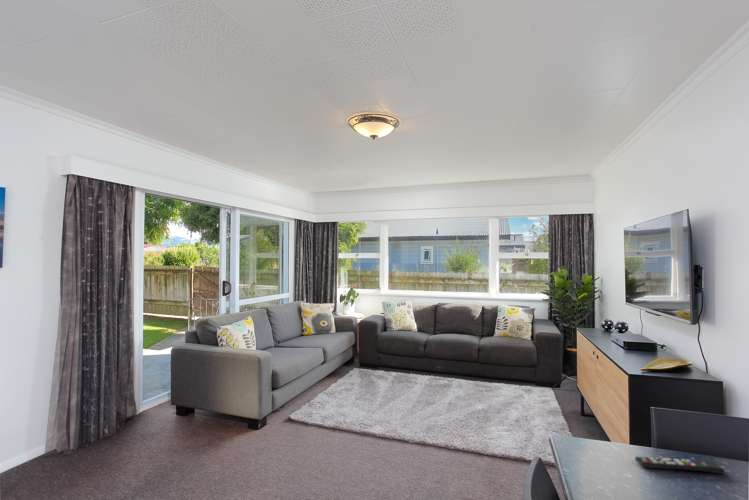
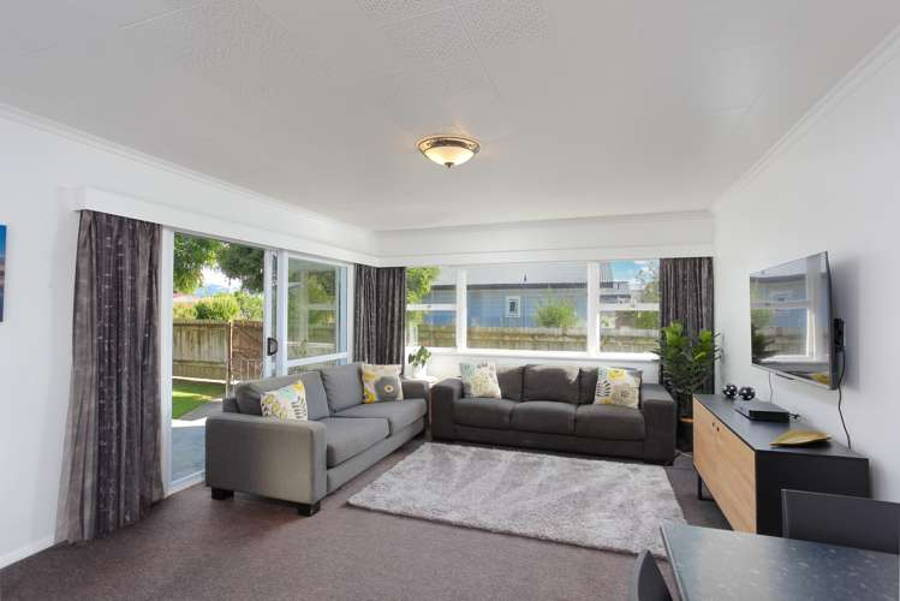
- remote control (678, 464)
